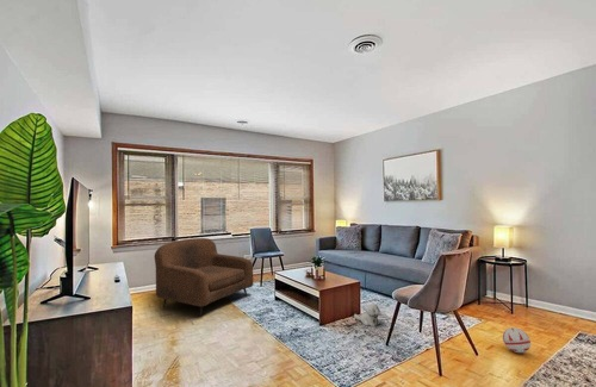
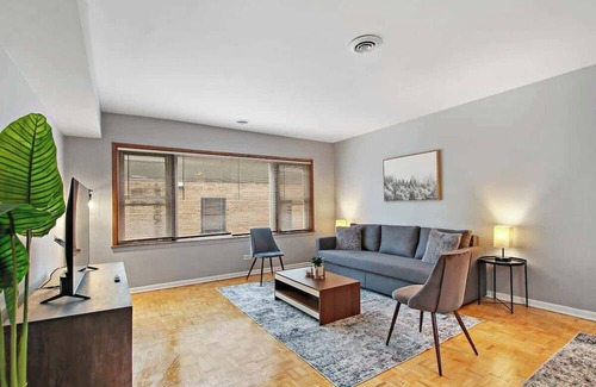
- armchair (205, 270)
- ball (516, 339)
- plush toy (367, 312)
